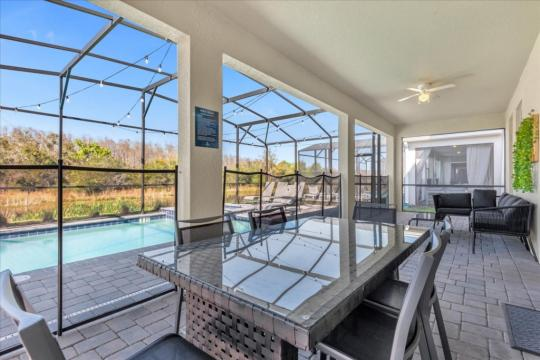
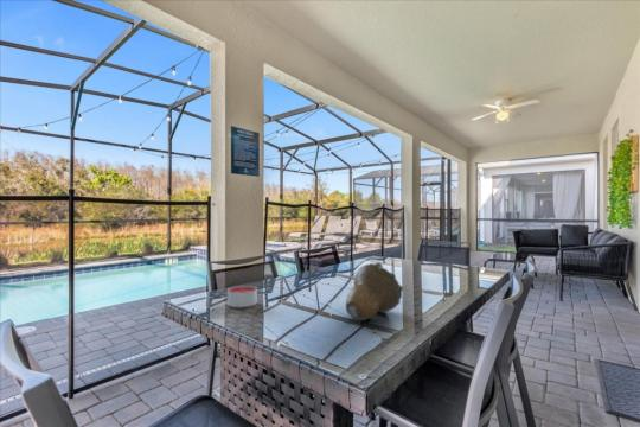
+ decorative bowl (369, 289)
+ candle (242, 295)
